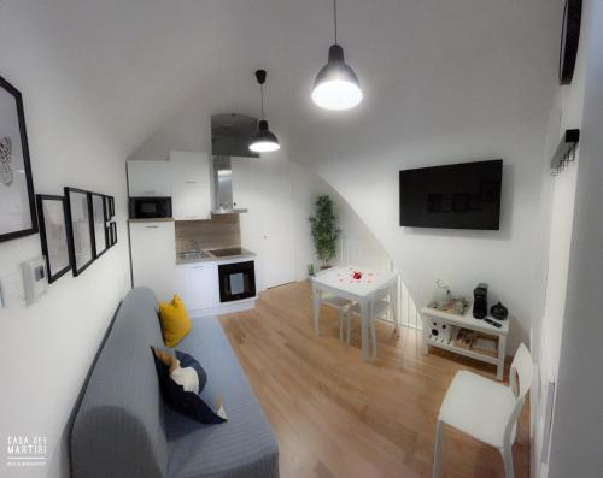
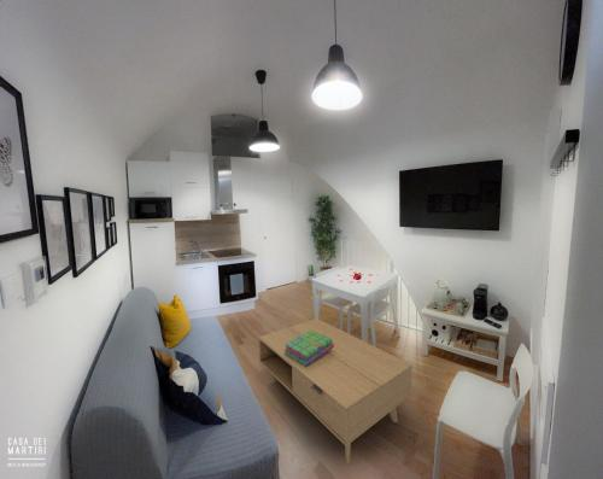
+ stack of books (309, 346)
+ coffee table (326, 375)
